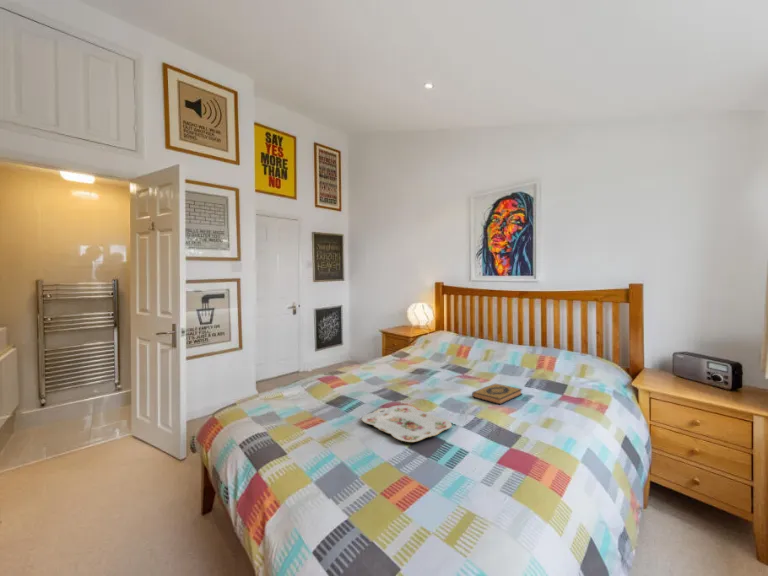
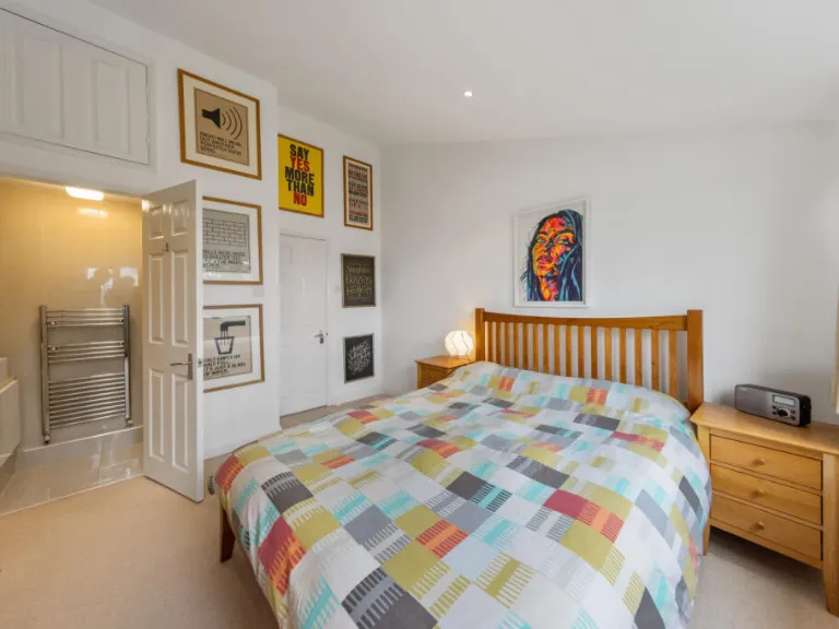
- serving tray (405, 422)
- hardback book (497, 393)
